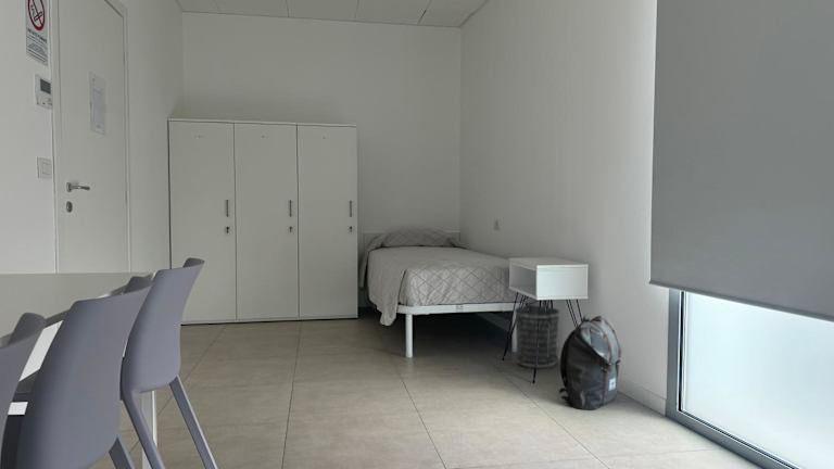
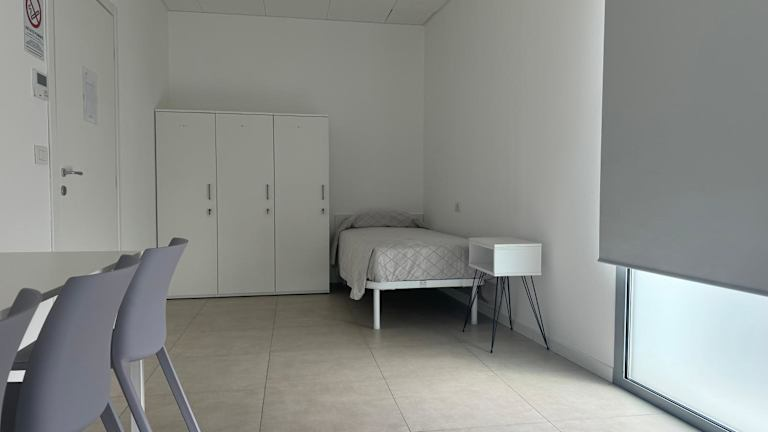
- wastebasket (536, 337)
- backpack (590, 357)
